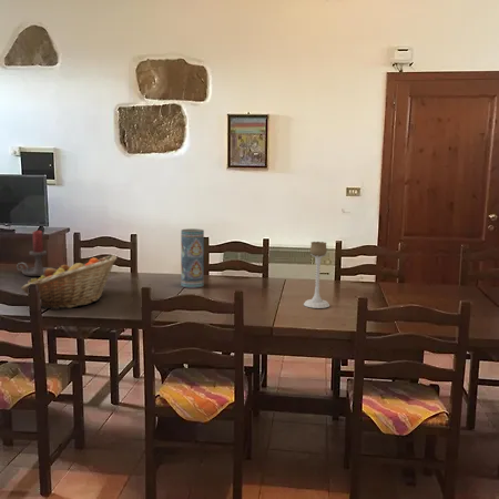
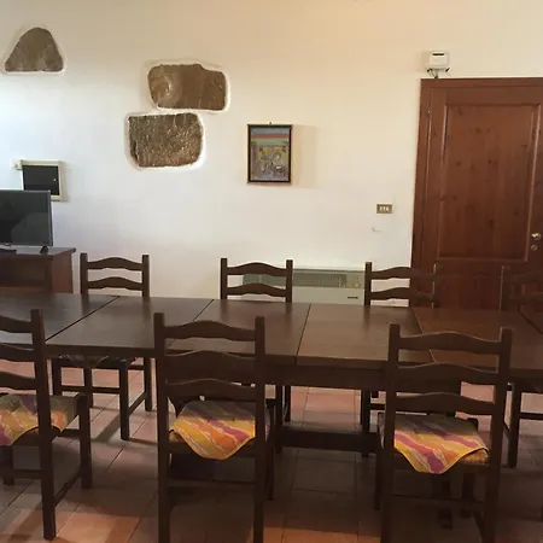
- candle holder (33, 252)
- fruit basket (71, 278)
- candle holder (317, 274)
- vase (192, 257)
